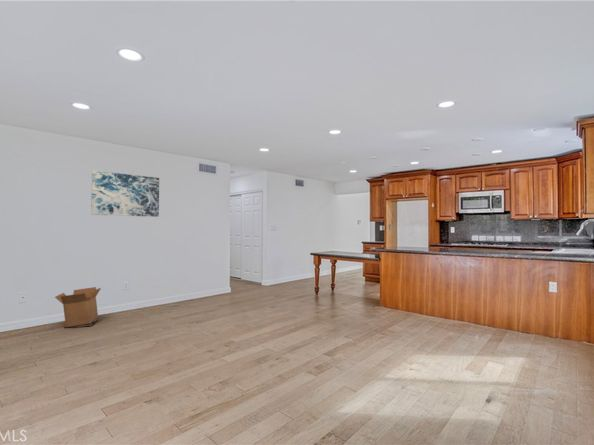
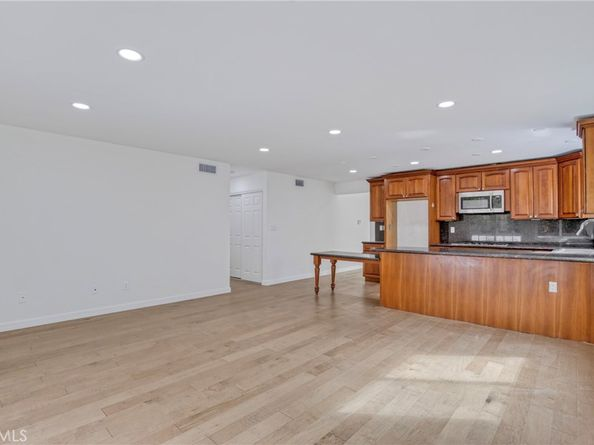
- cardboard box (78, 306)
- wall art (127, 195)
